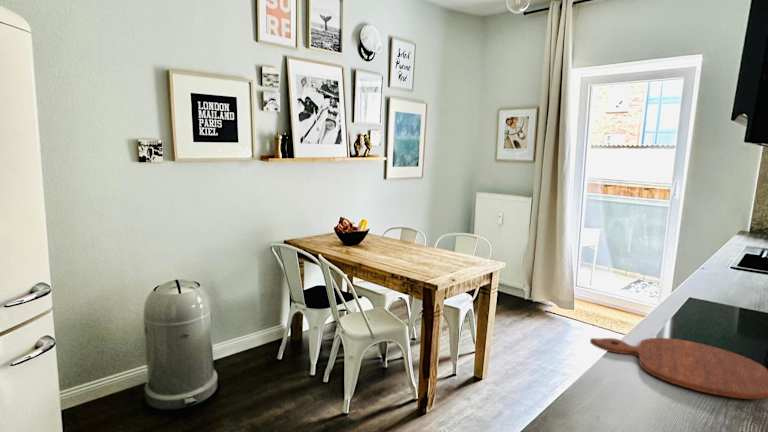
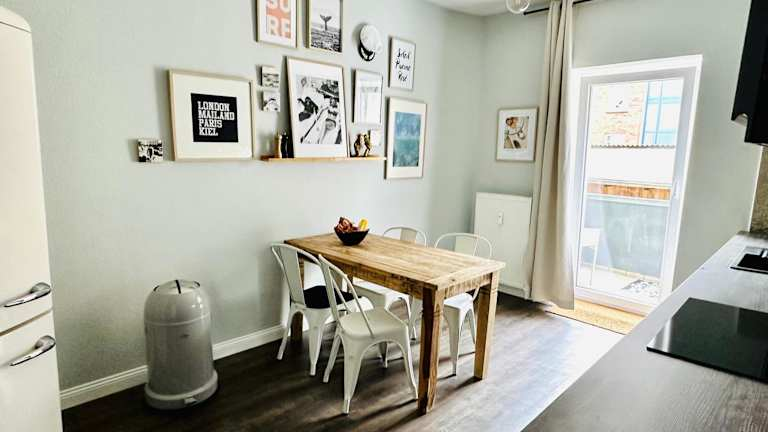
- cutting board (672, 358)
